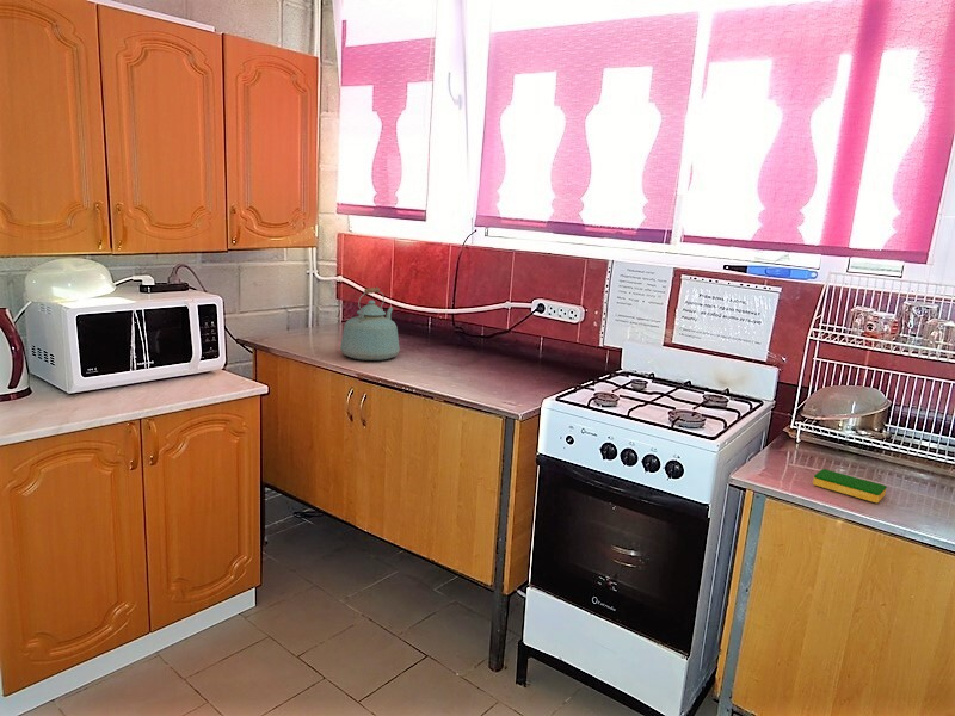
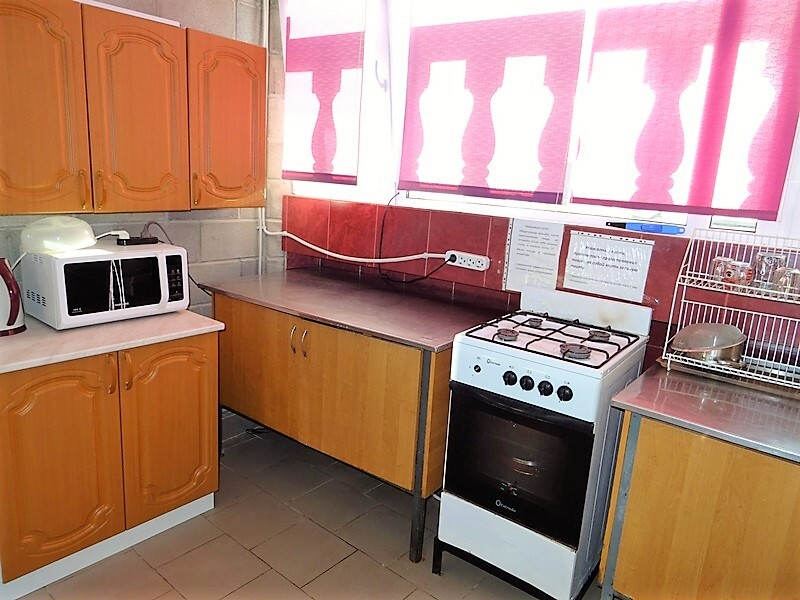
- kettle (374, 321)
- dish sponge (849, 484)
